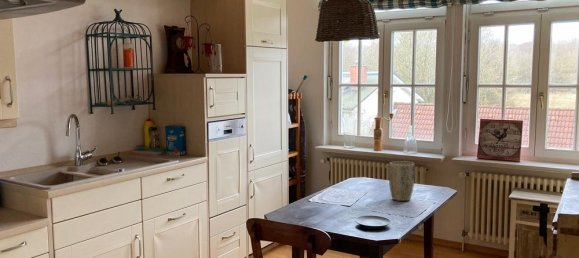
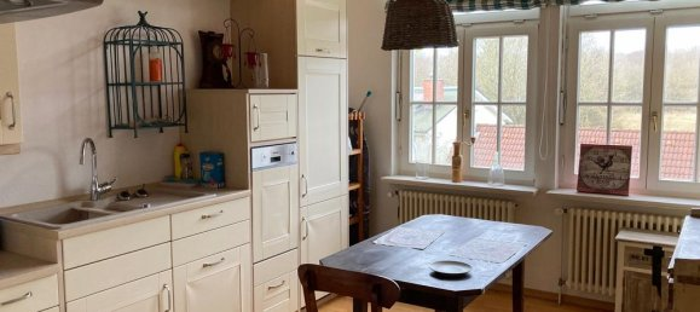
- plant pot (401, 181)
